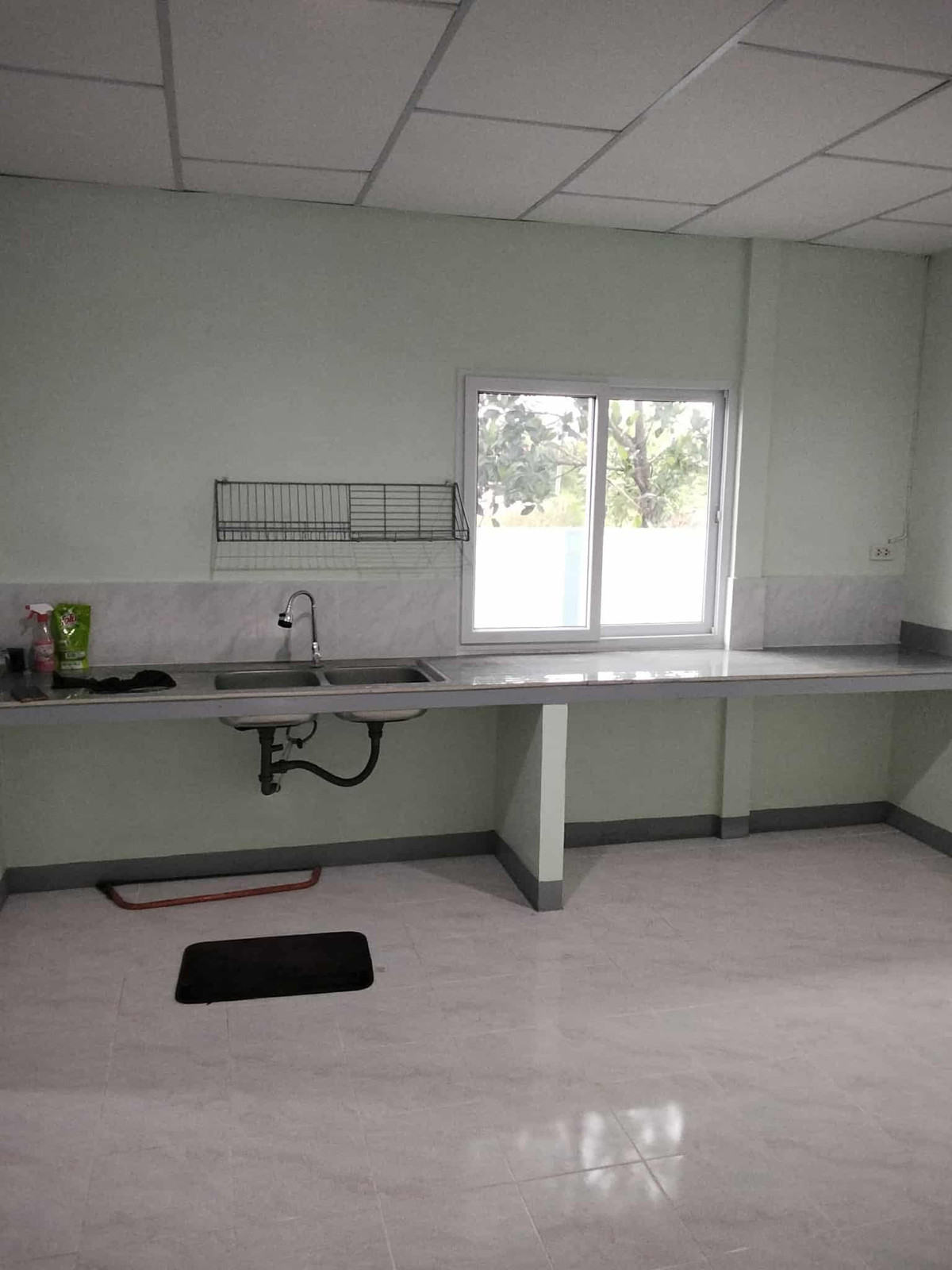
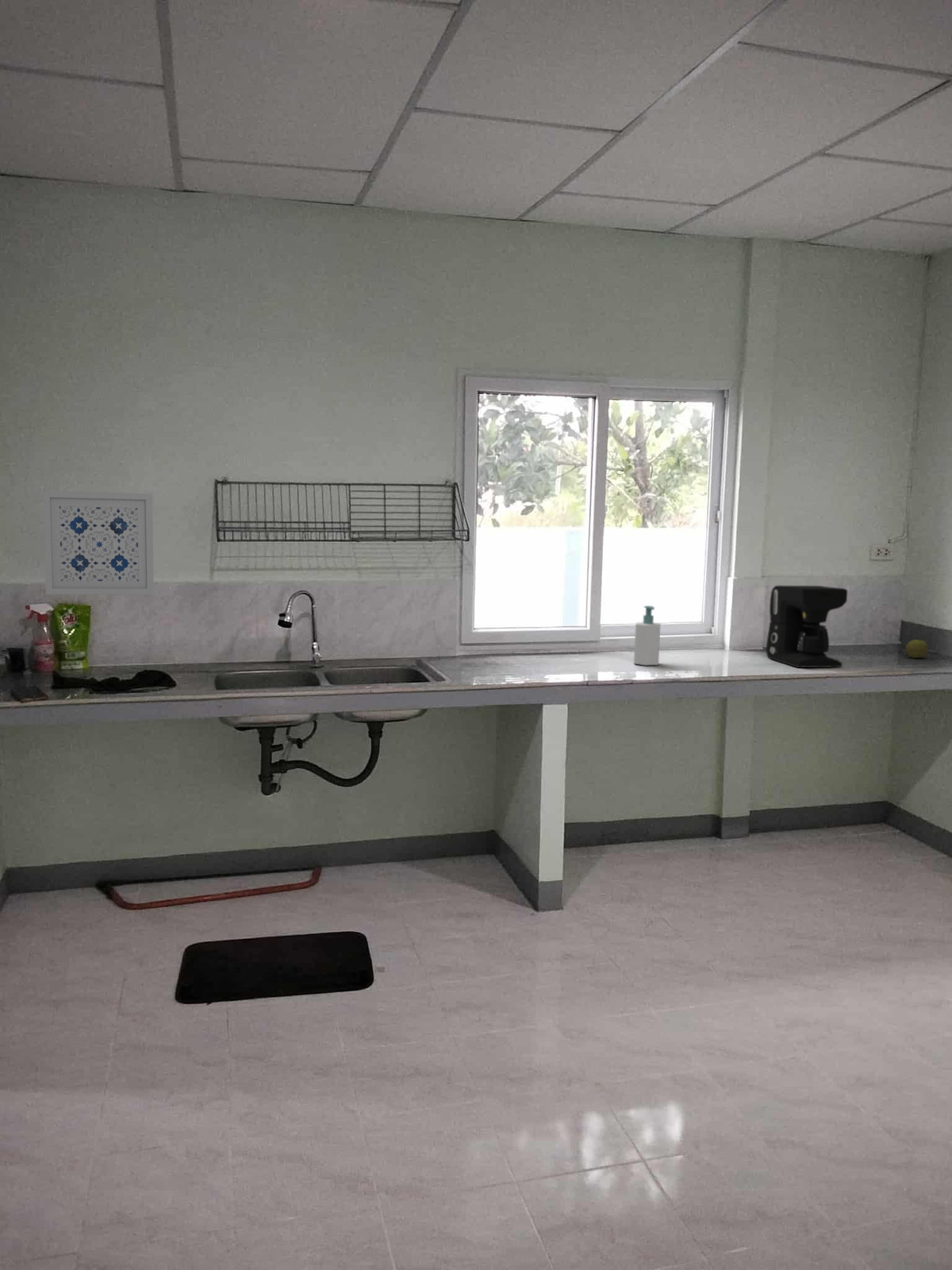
+ apple (916, 648)
+ wall art (99, 543)
+ coffee maker (806, 625)
+ soap bottle (647, 634)
